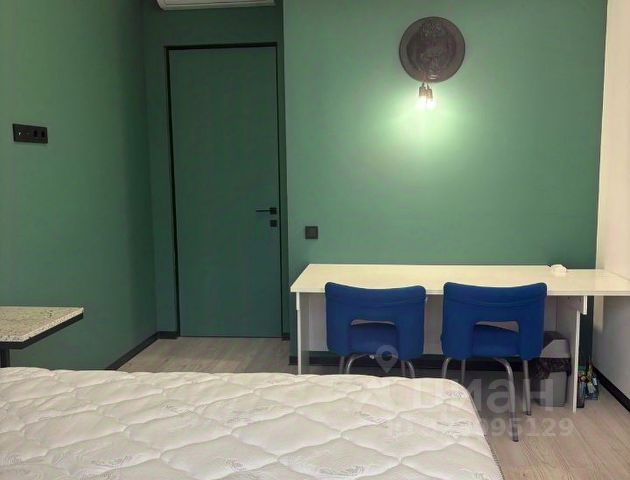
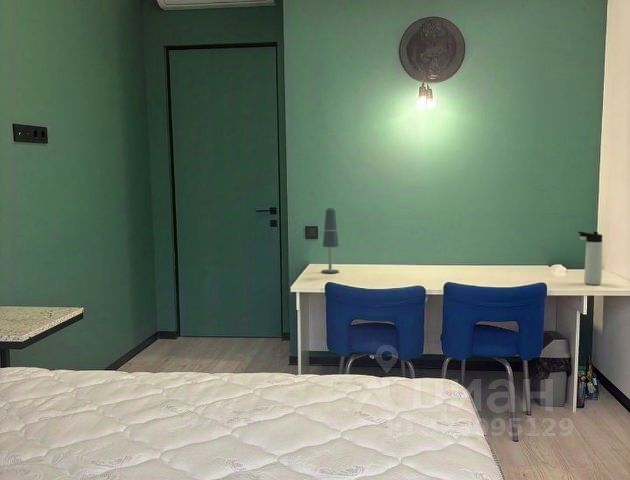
+ desk lamp (330, 241)
+ thermos bottle (589, 257)
